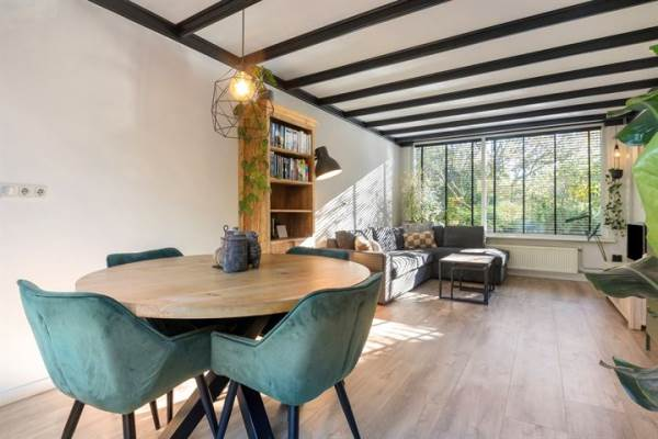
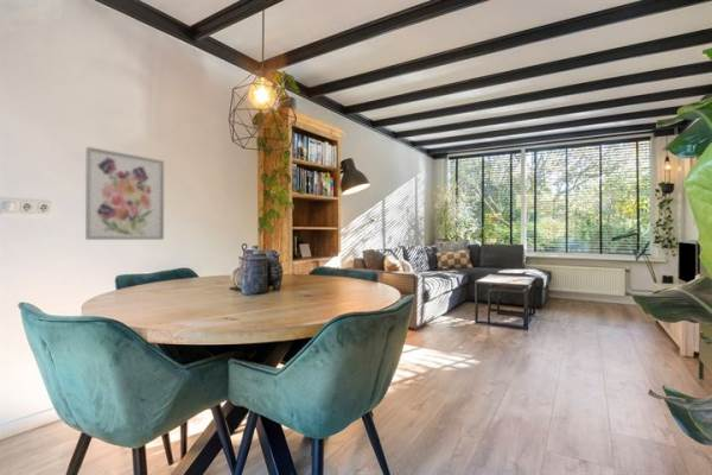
+ wall art (127, 197)
